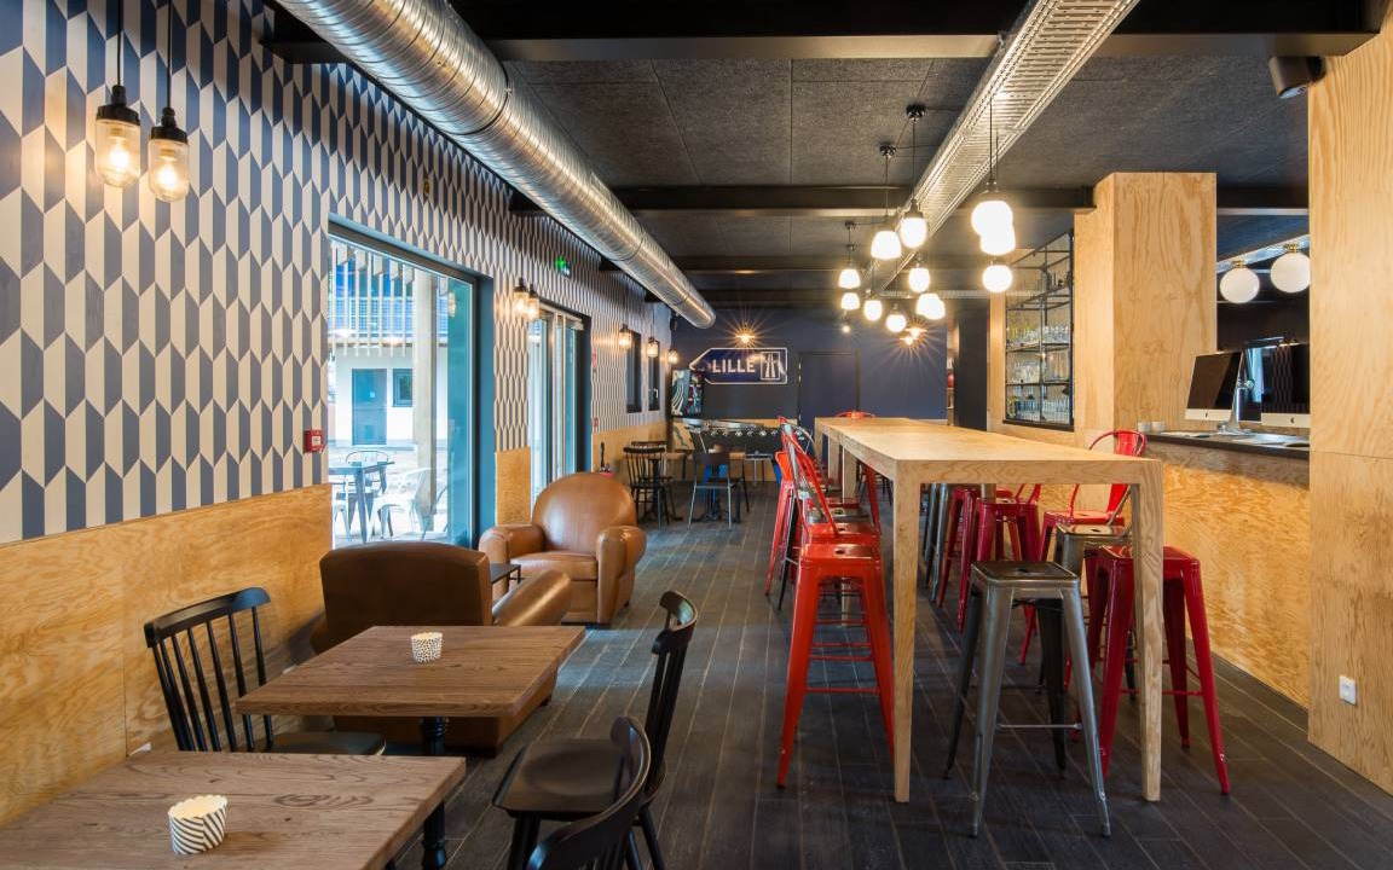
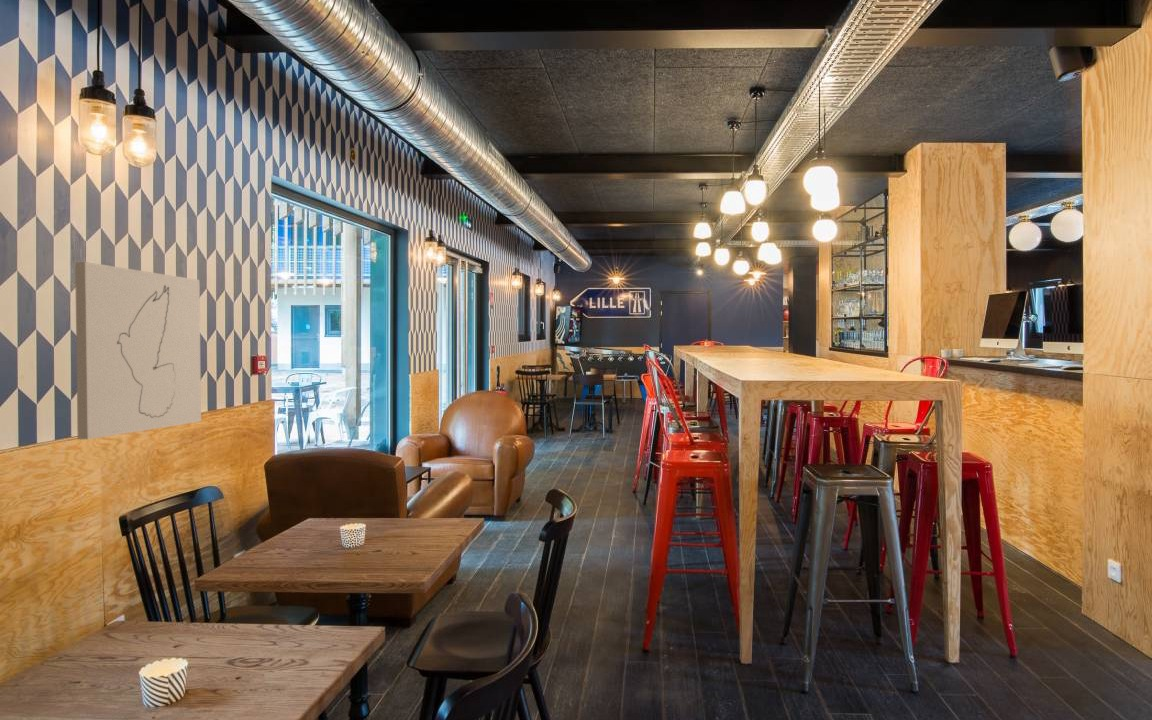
+ wall art (145, 350)
